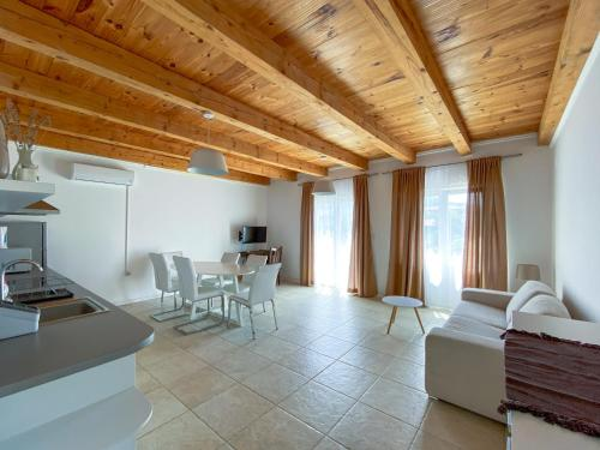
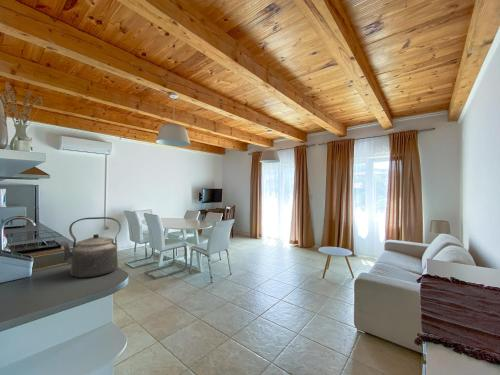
+ kettle (91, 244)
